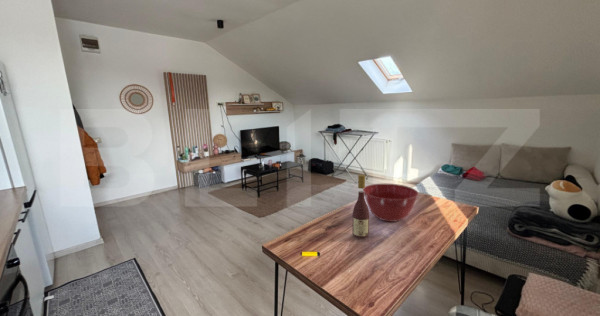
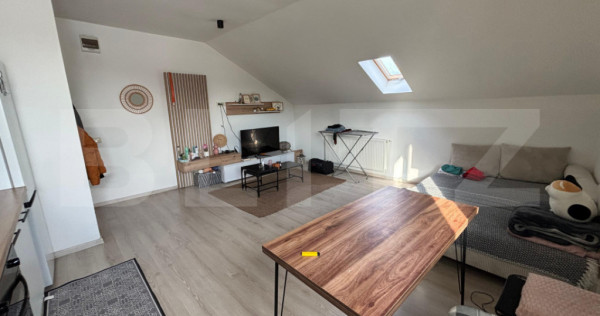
- mixing bowl (389, 203)
- wine bottle (361, 206)
